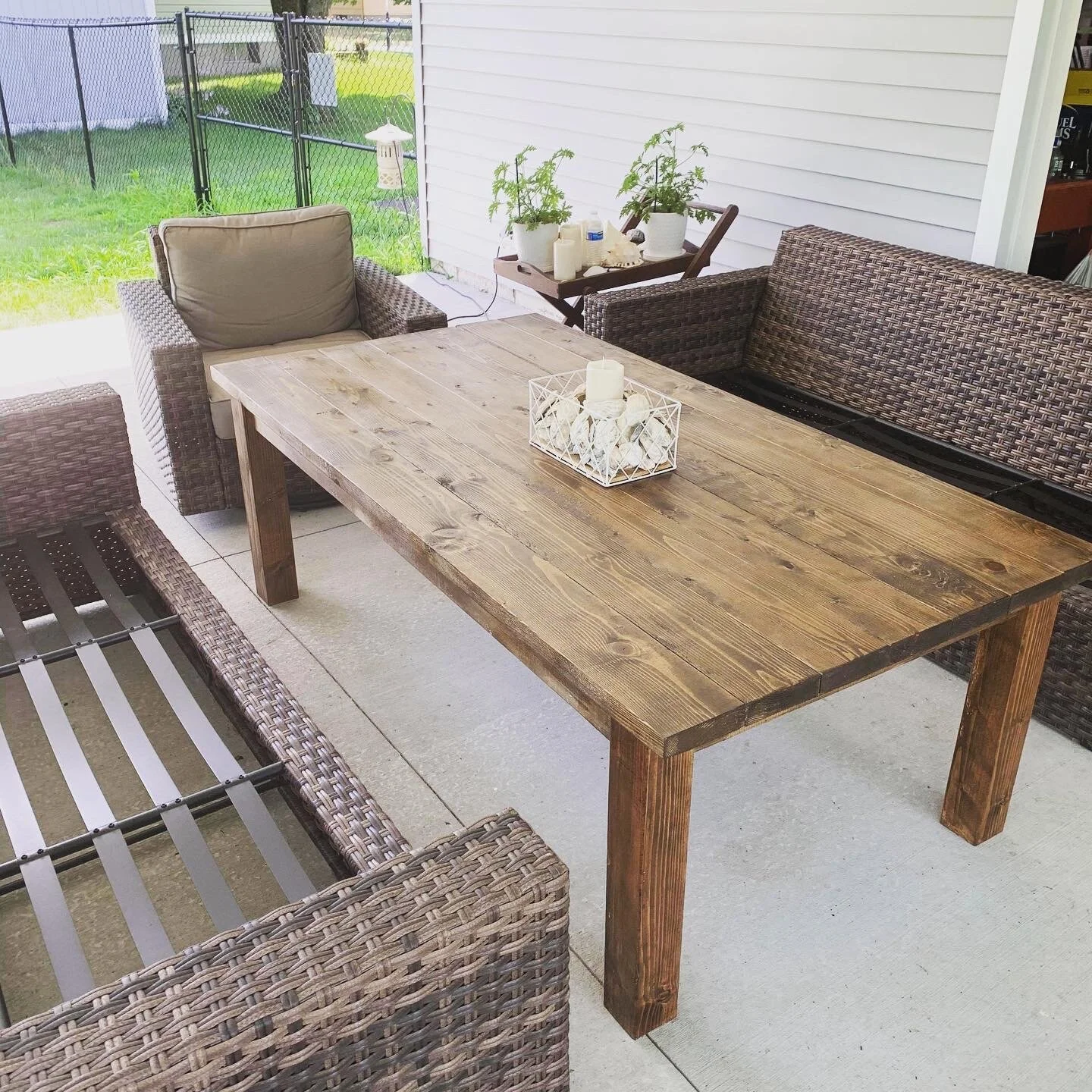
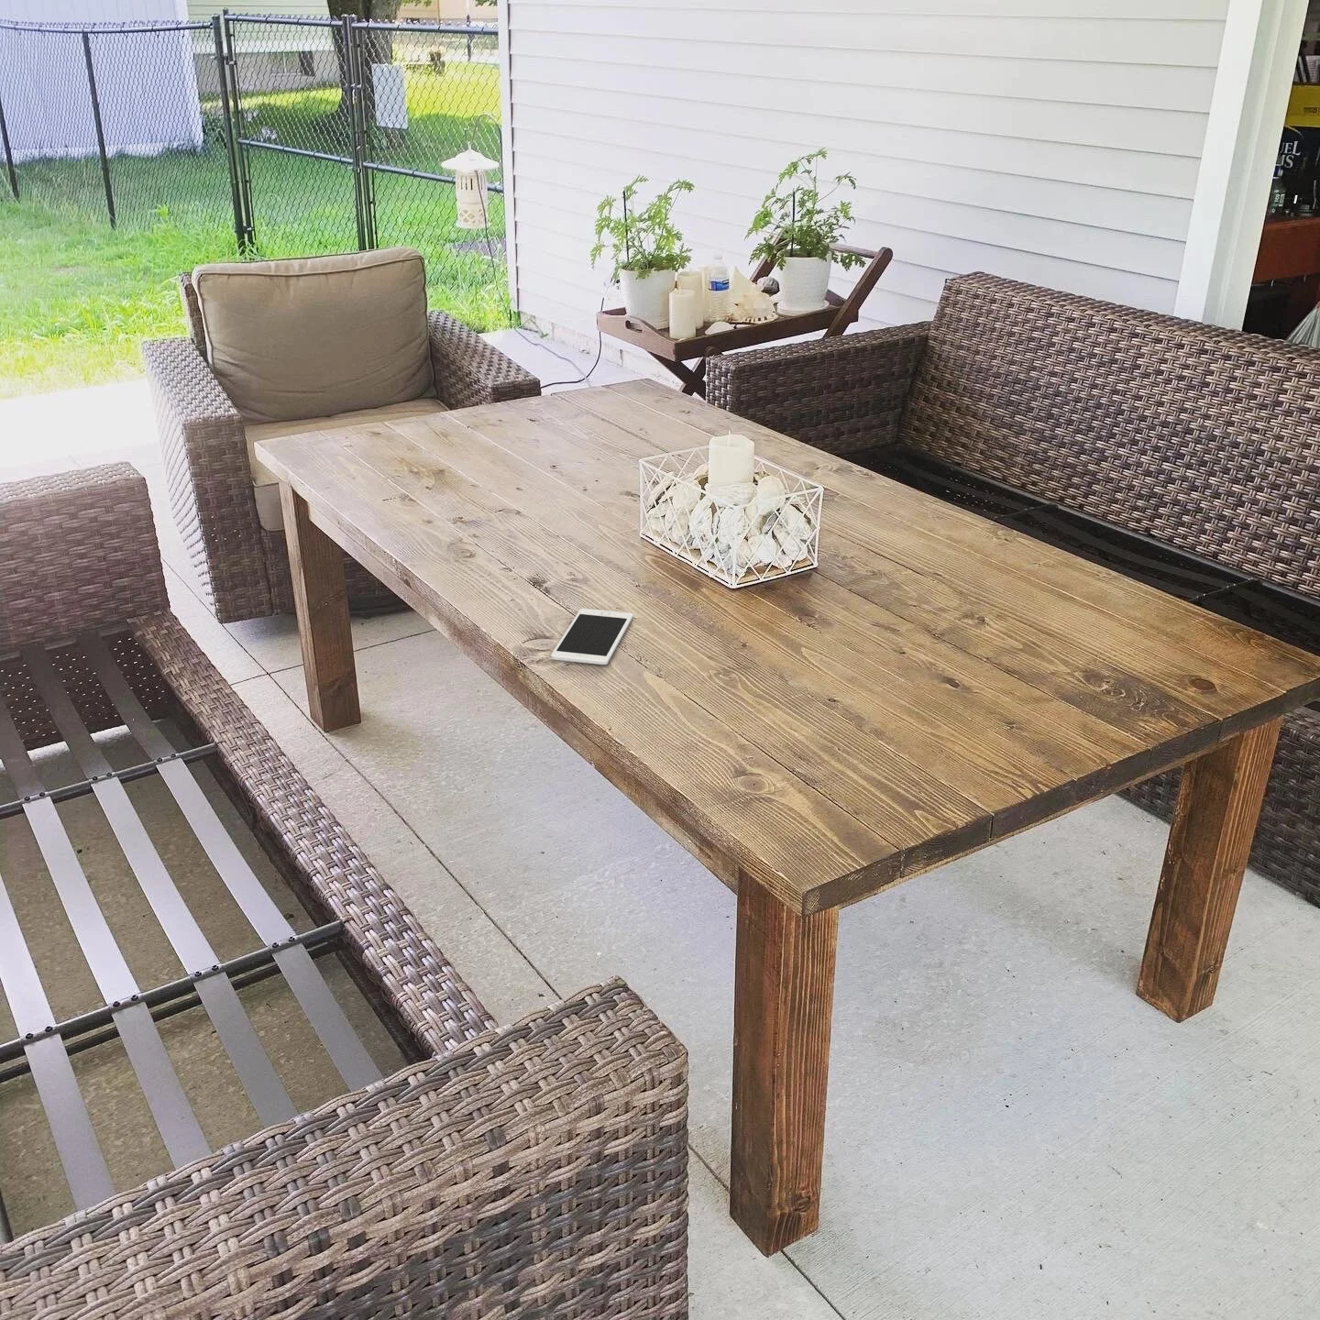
+ cell phone (594, 636)
